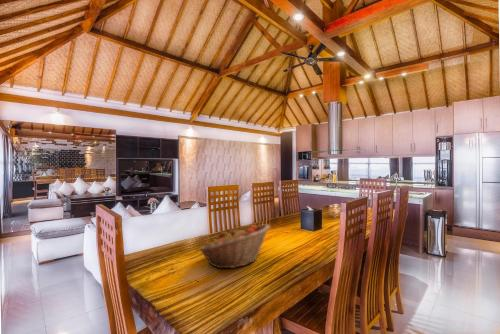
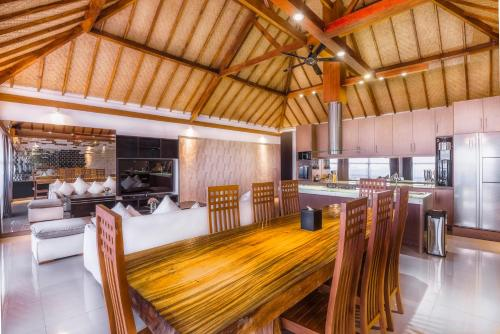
- fruit basket (236, 242)
